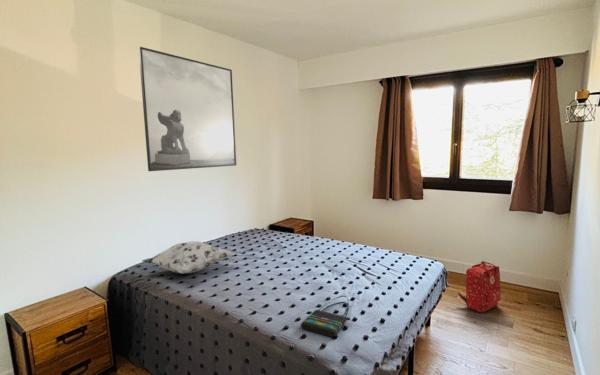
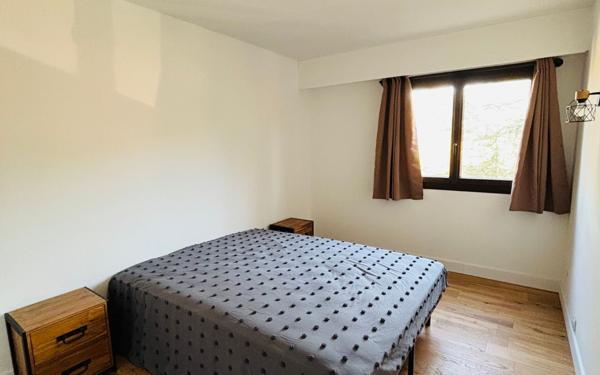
- backpack (479, 283)
- tote bag (331, 313)
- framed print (194, 114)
- decorative pillow (188, 257)
